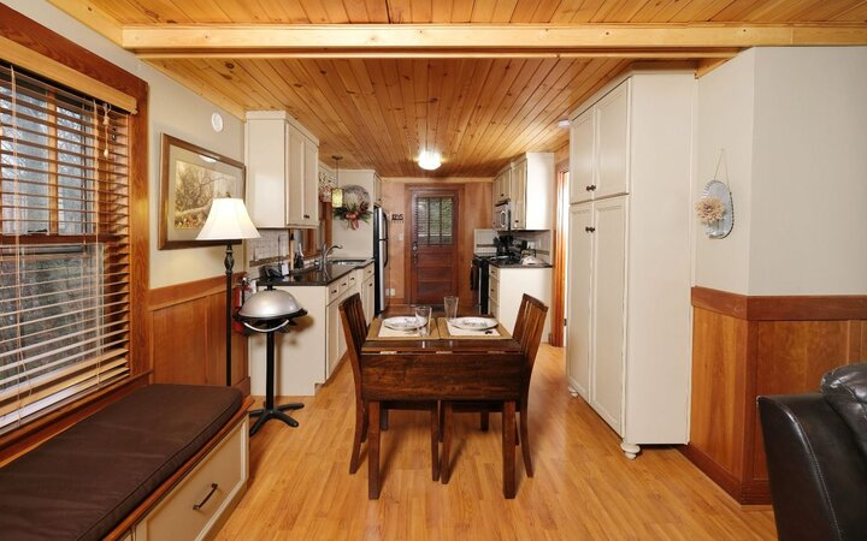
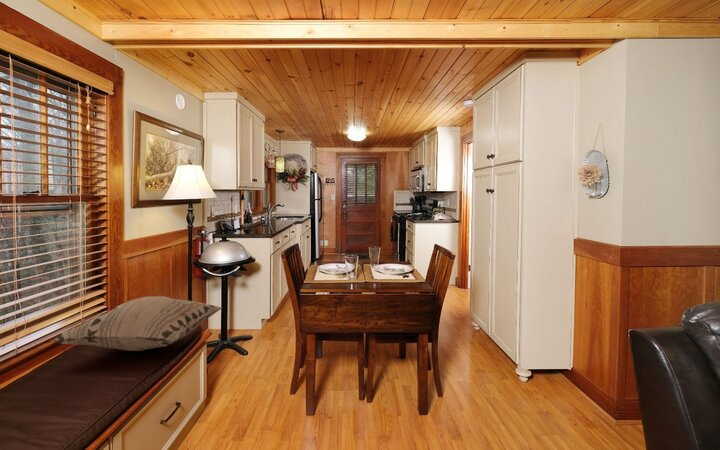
+ decorative pillow (149, 321)
